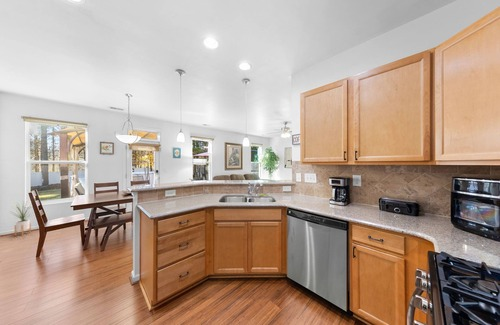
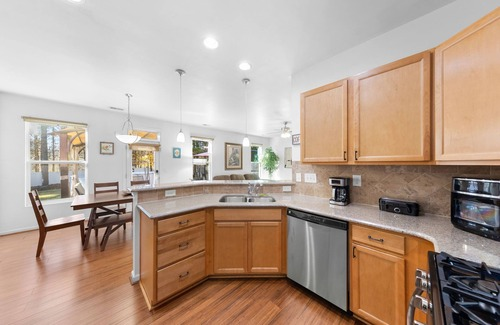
- house plant (23, 216)
